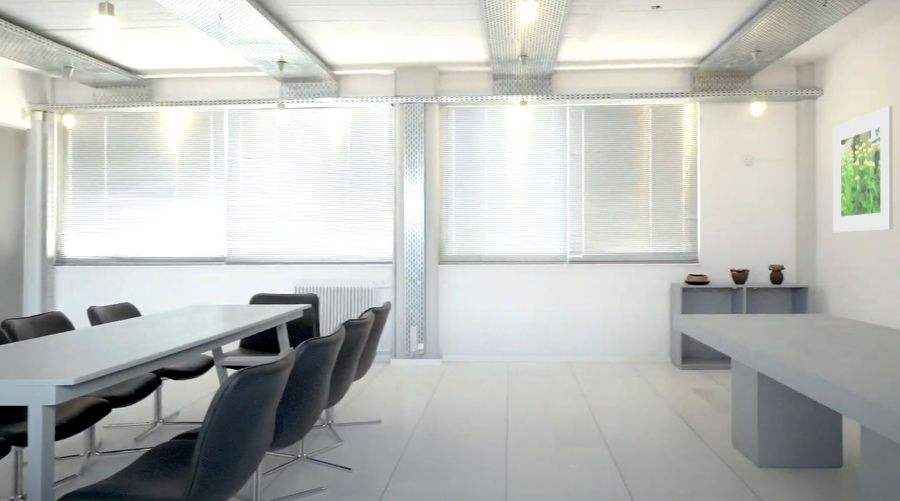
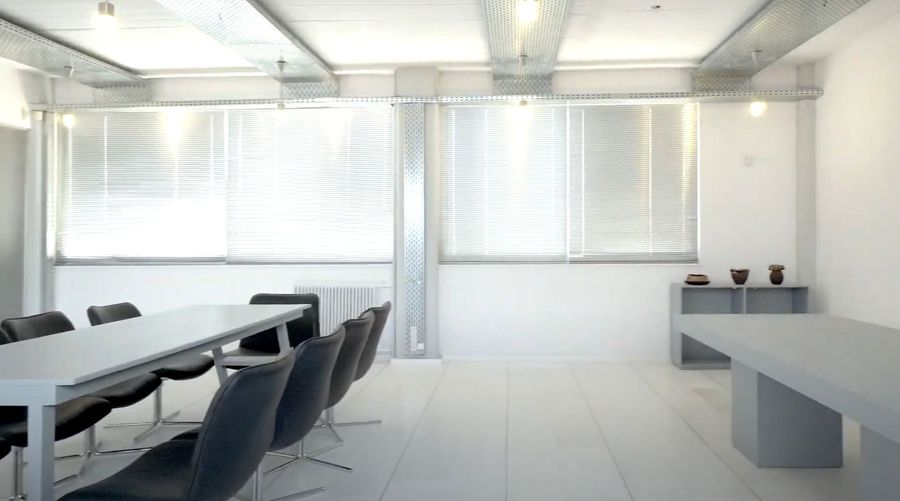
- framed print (860, 174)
